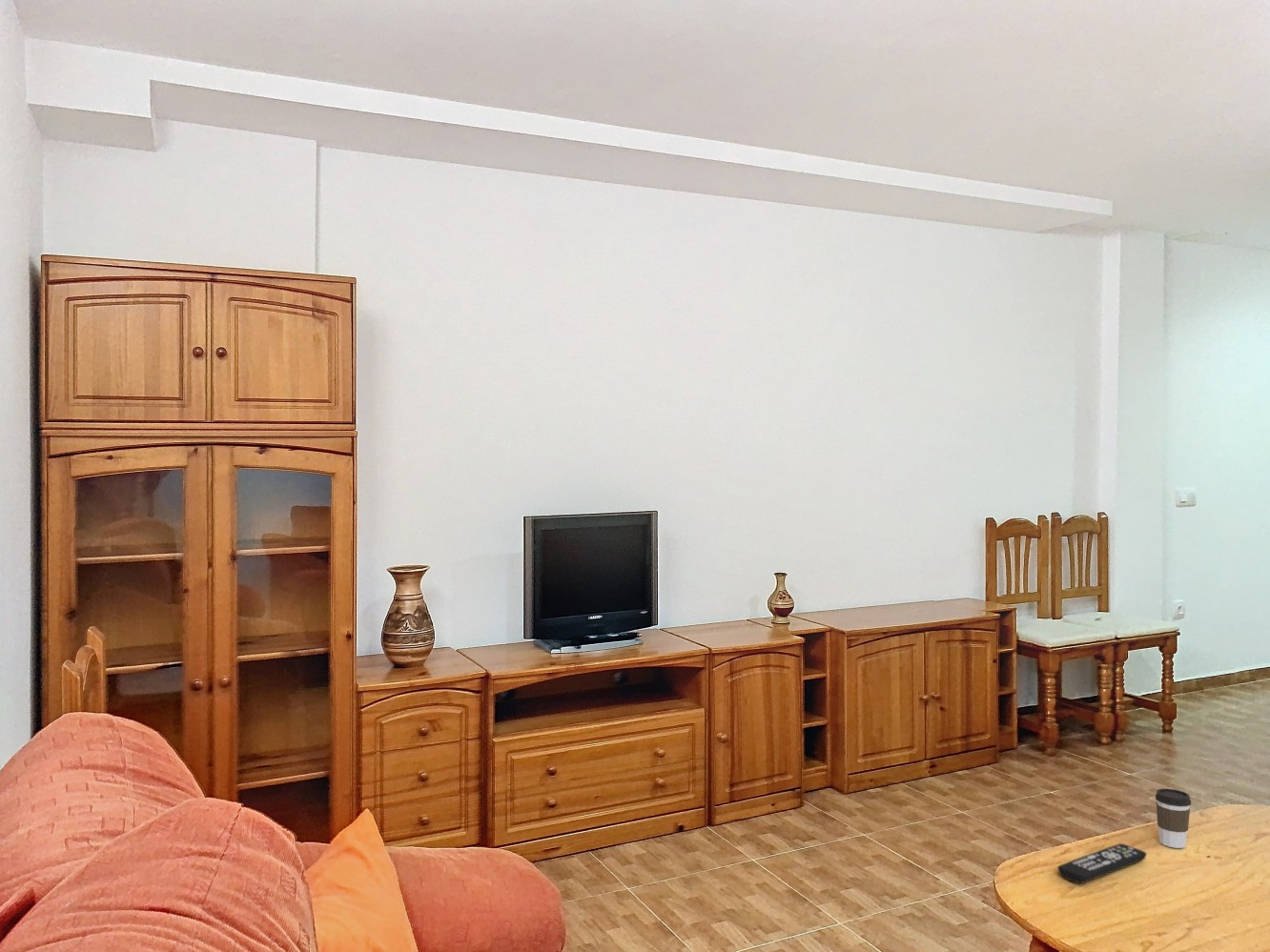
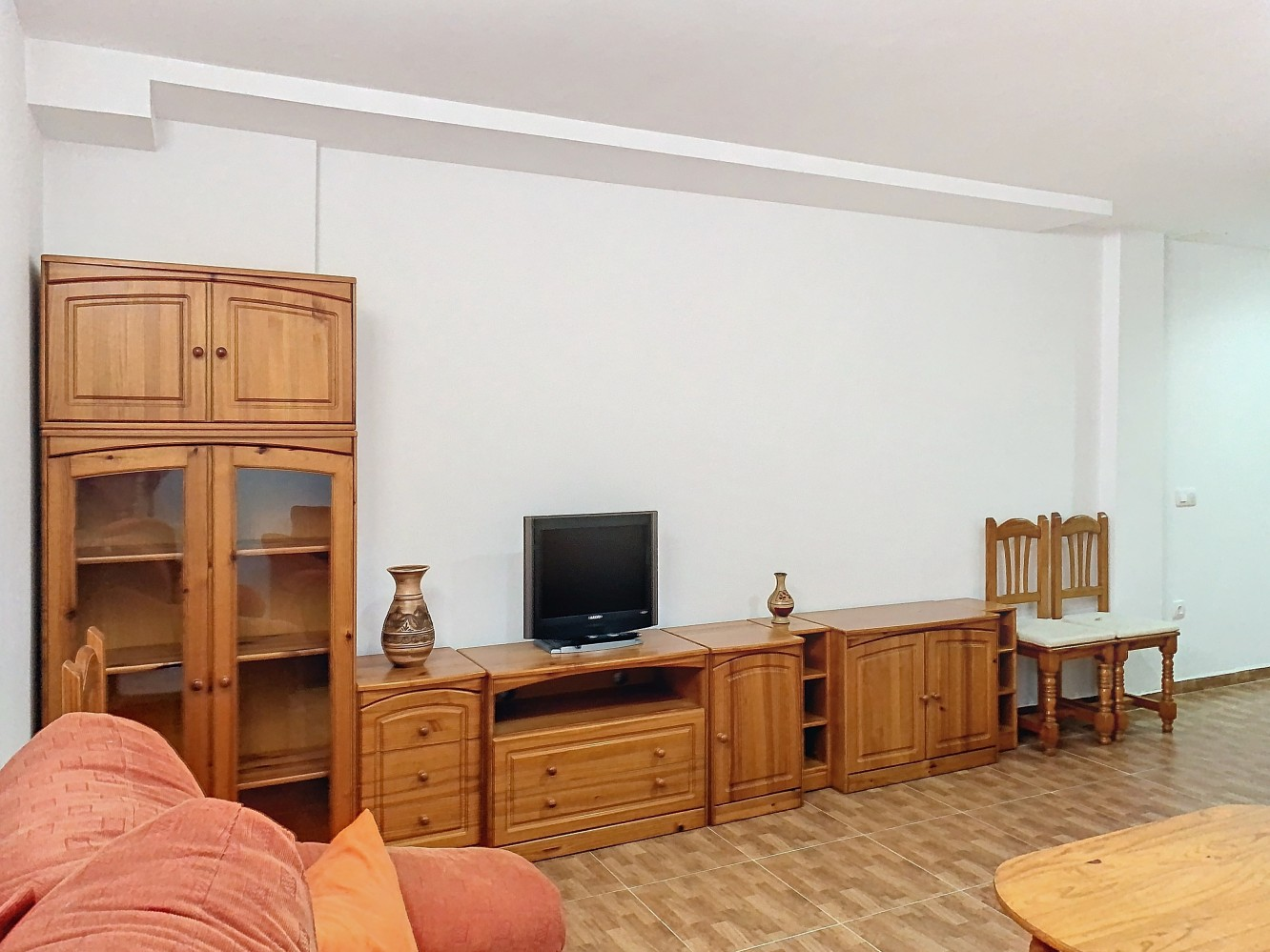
- coffee cup (1172, 818)
- remote control (1102, 862)
